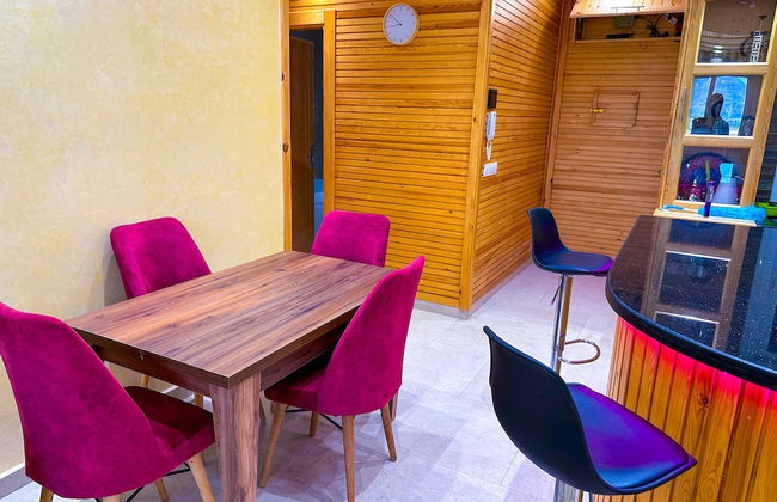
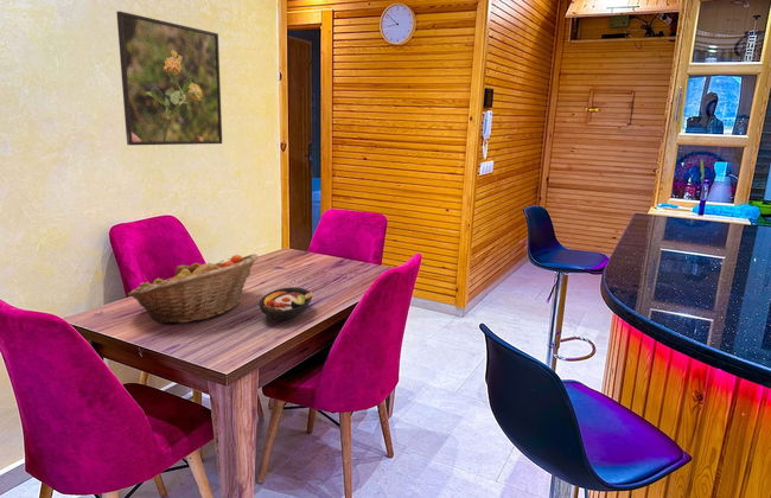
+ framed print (176, 85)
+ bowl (286, 305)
+ fruit basket (198, 283)
